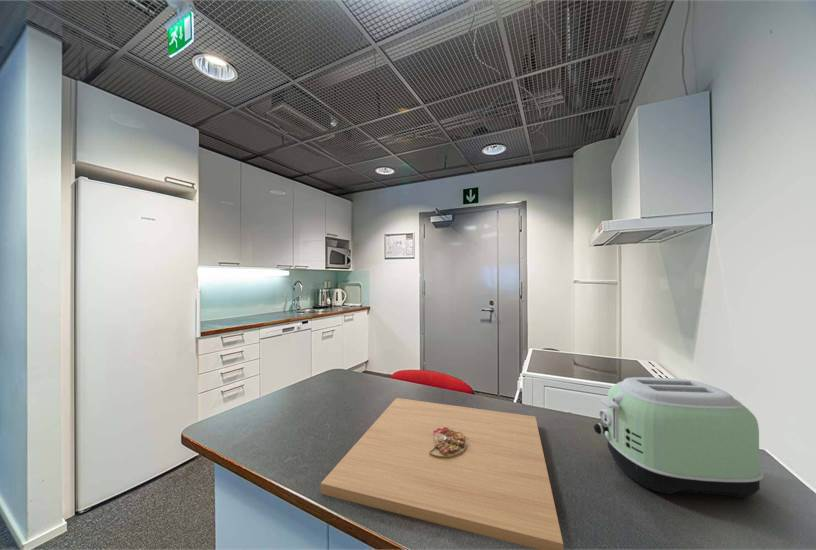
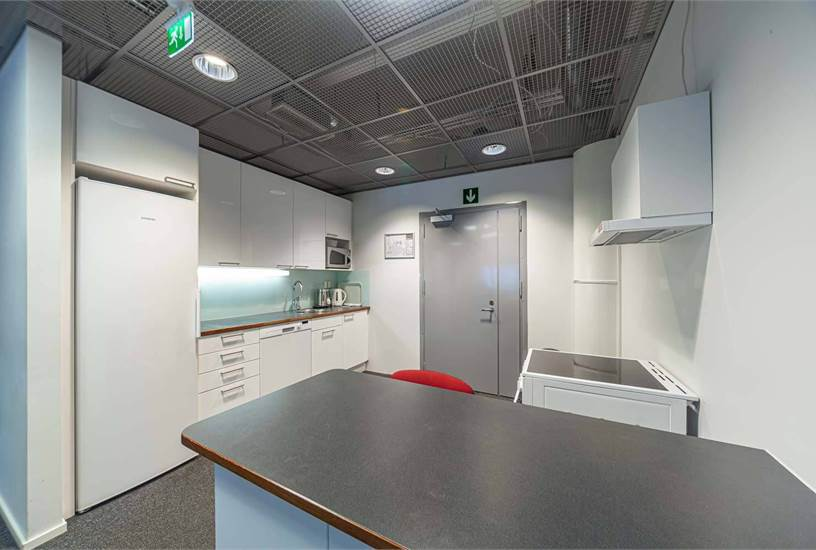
- toaster (669, 429)
- platter (448, 445)
